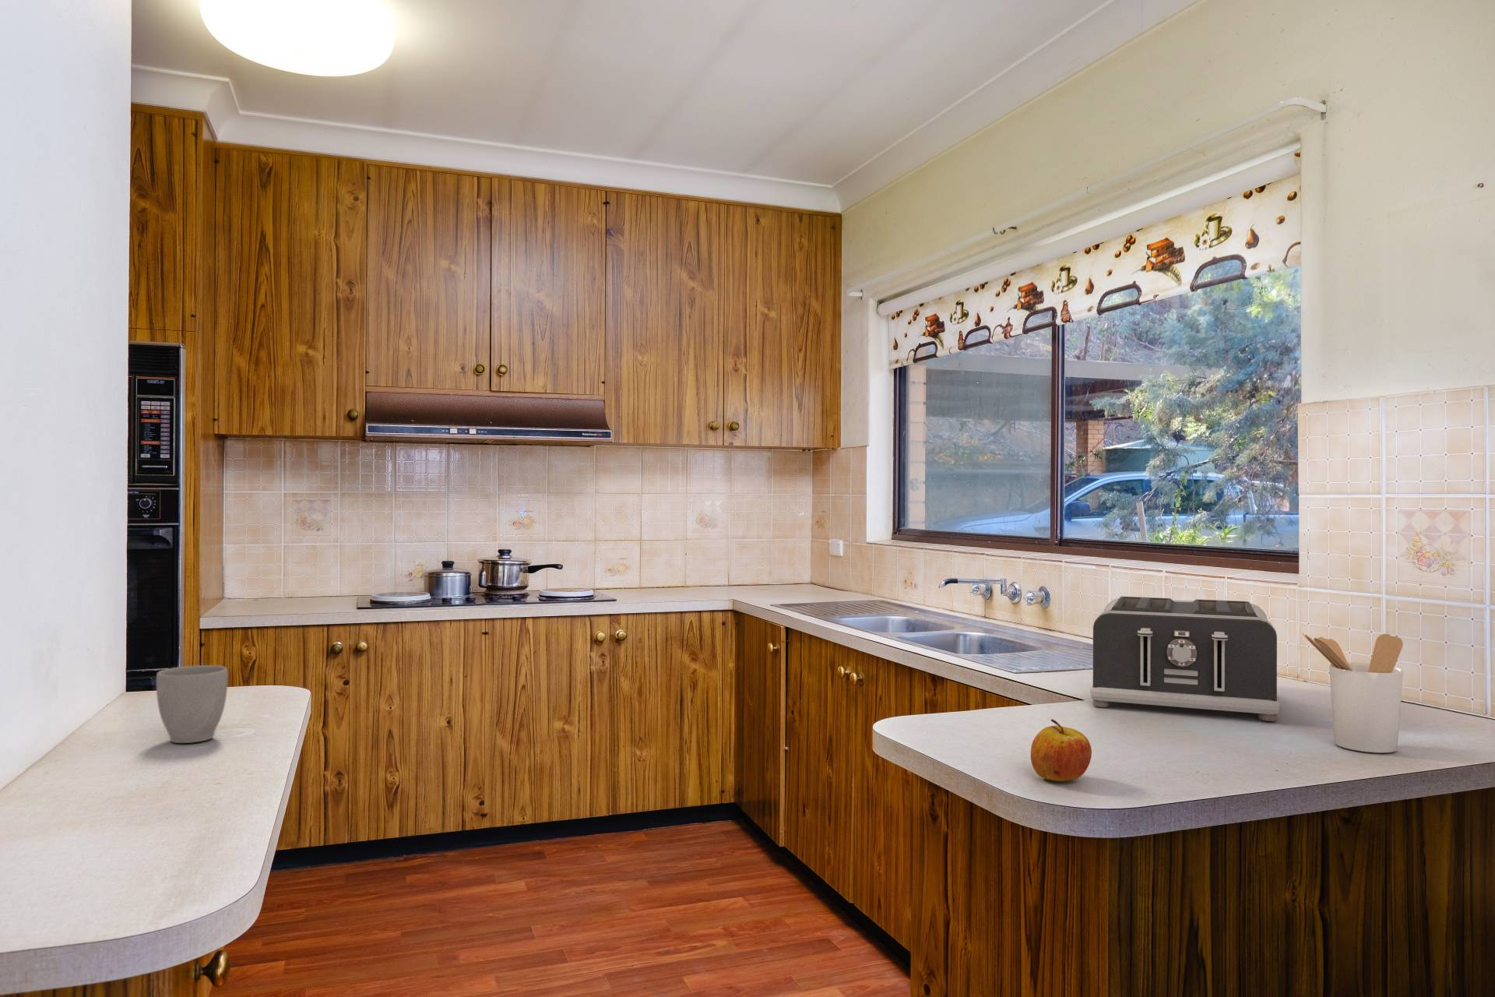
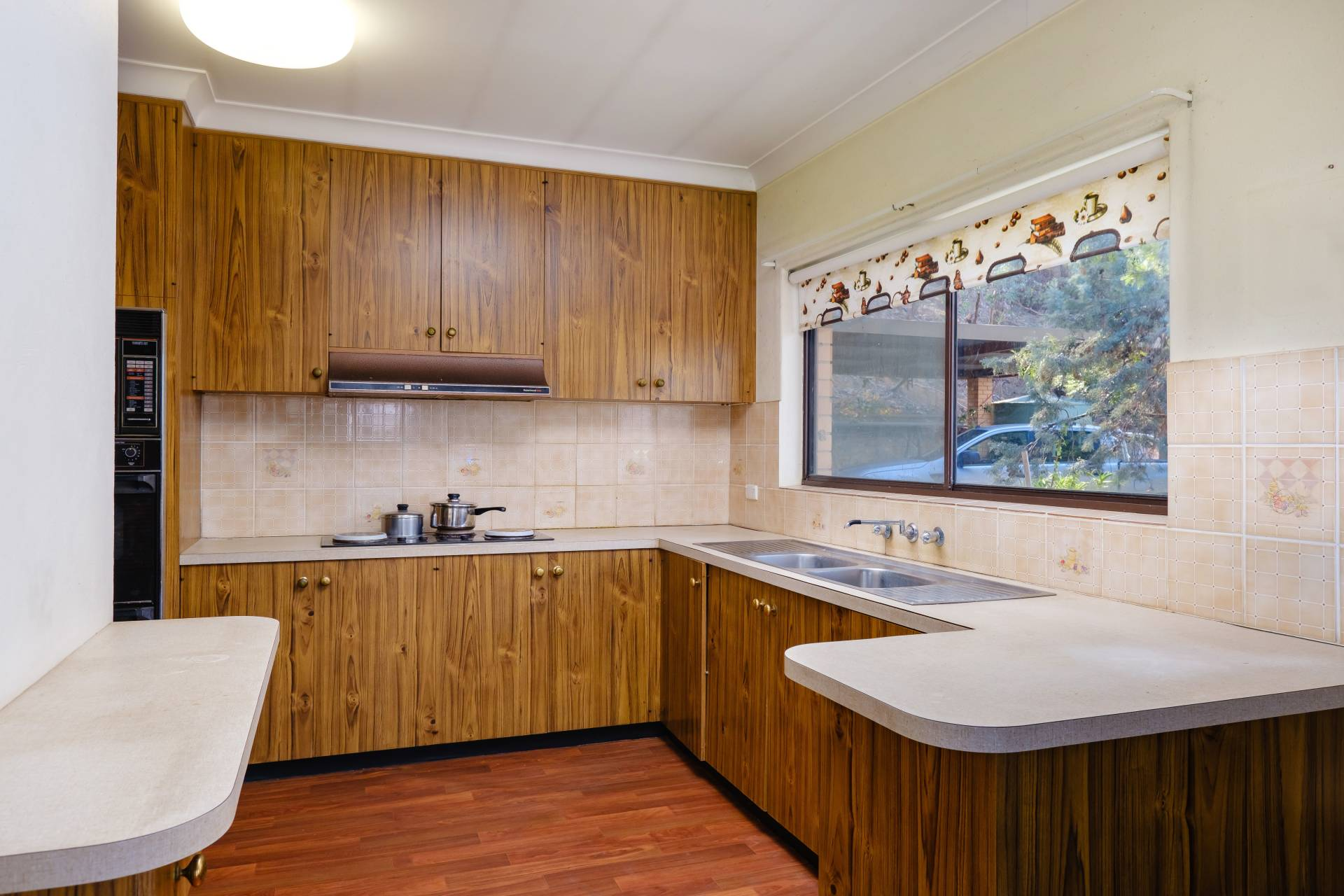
- apple (1060, 749)
- mug (192, 702)
- toaster (1182, 652)
- utensil holder (1349, 688)
